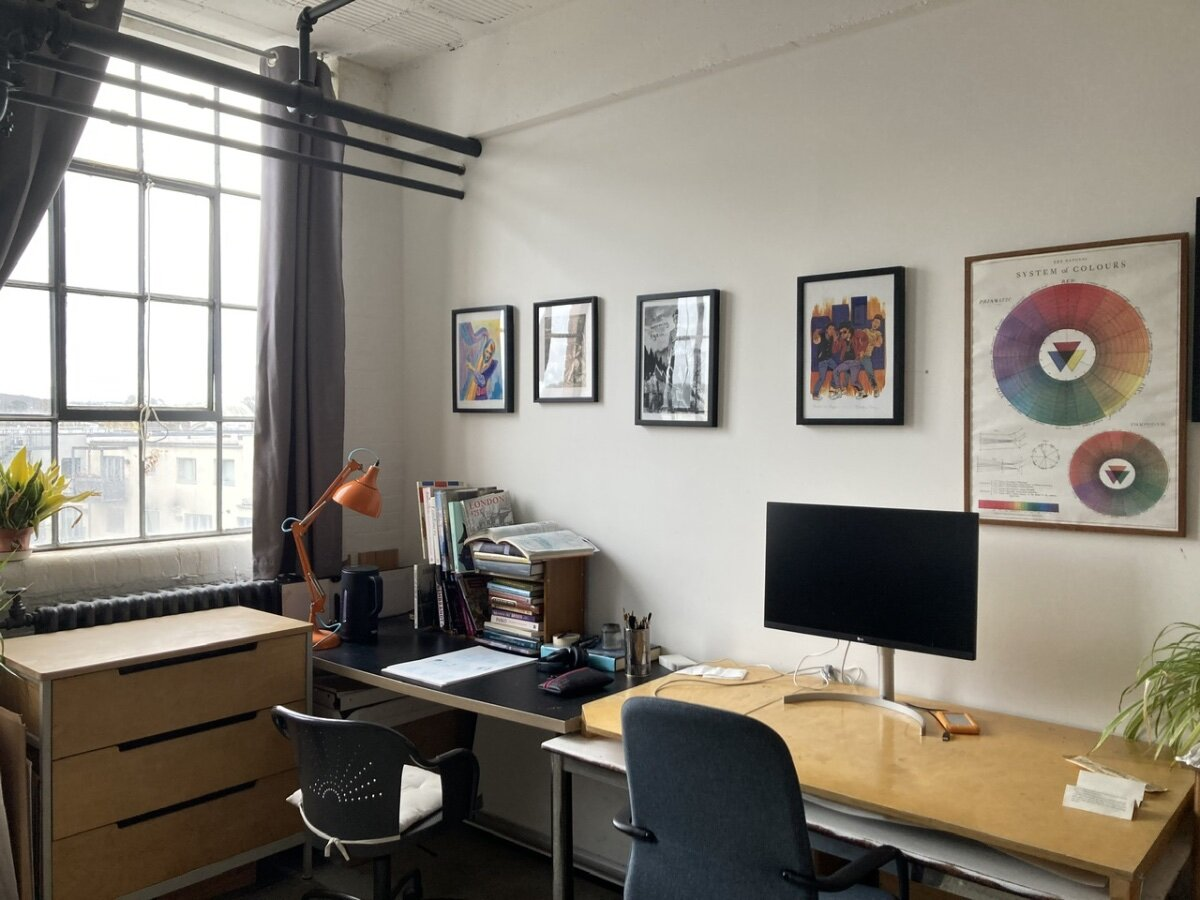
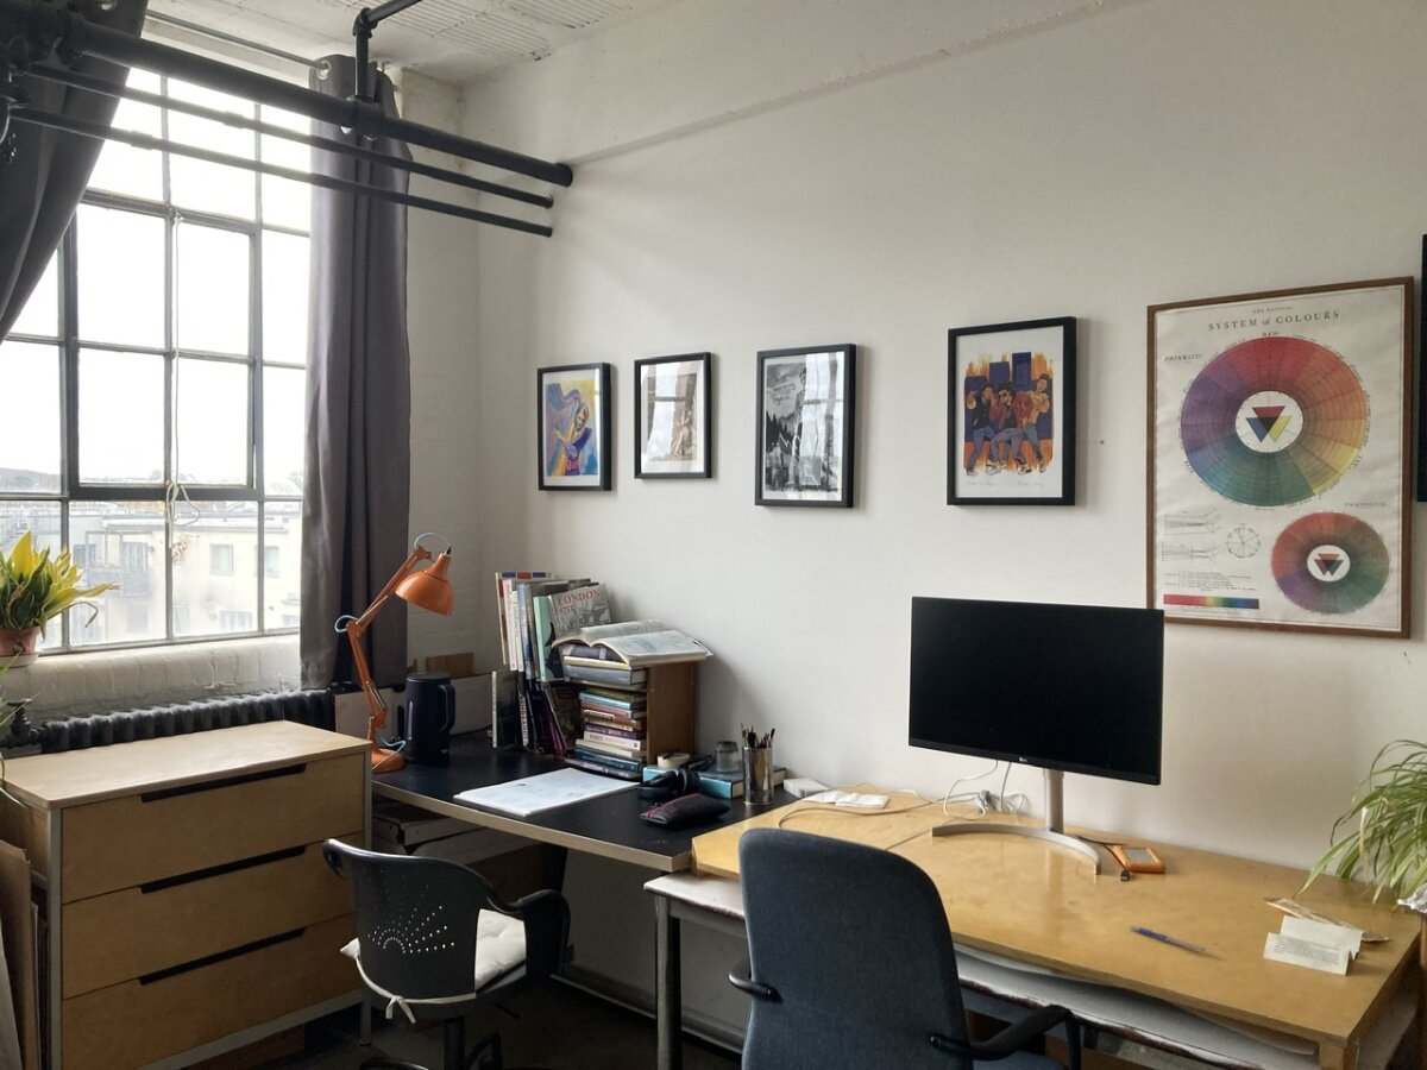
+ pen (1168, 938)
